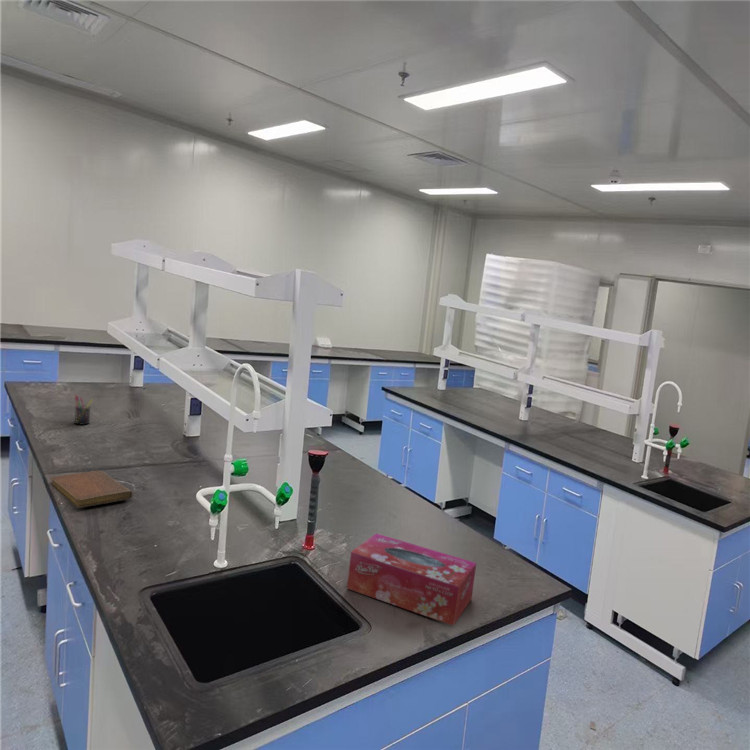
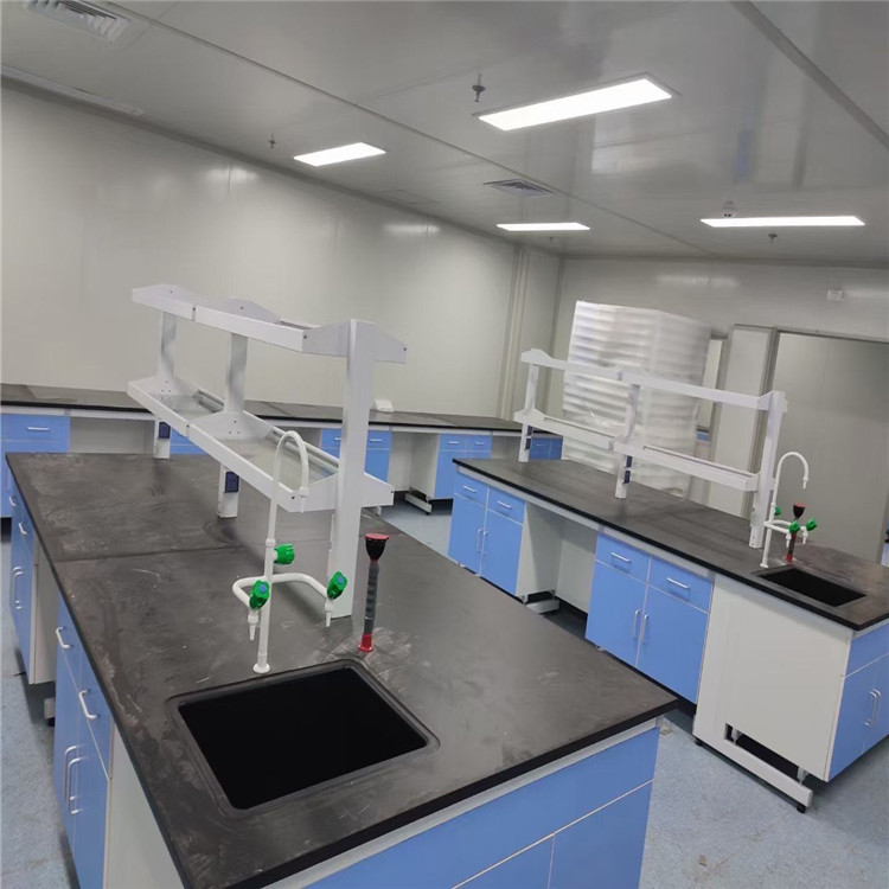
- pen holder (81, 409)
- tissue box (411, 575)
- notebook (90, 487)
